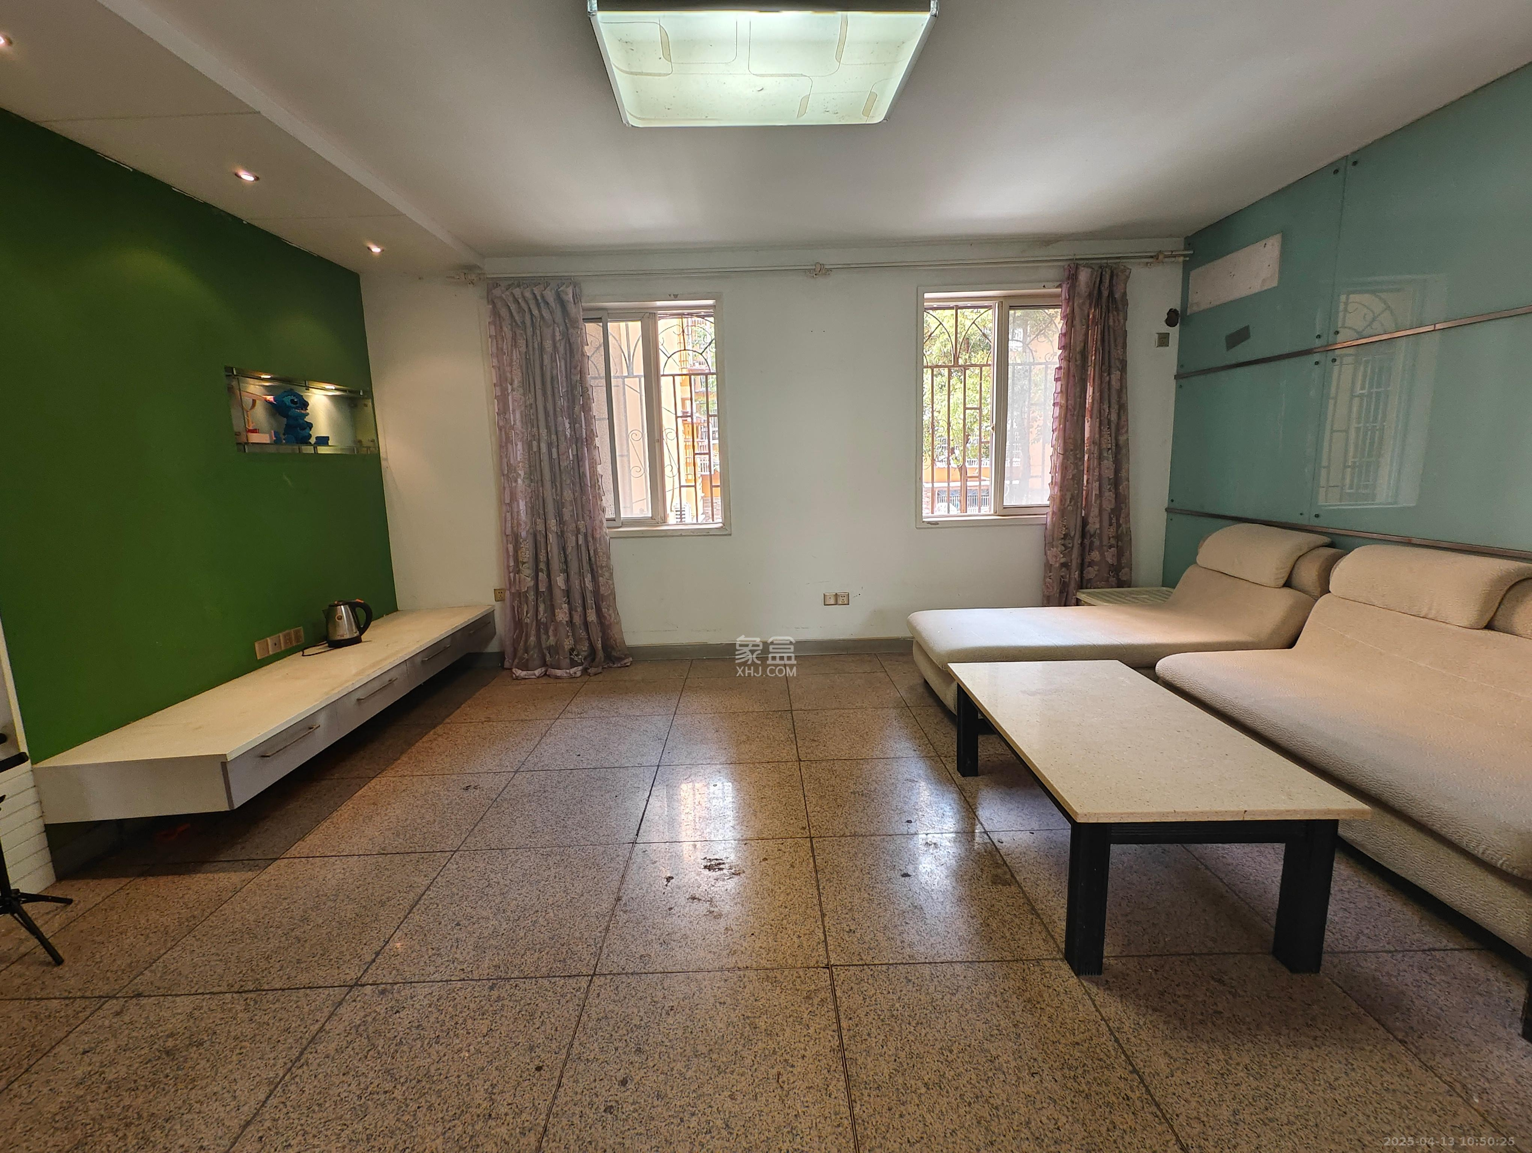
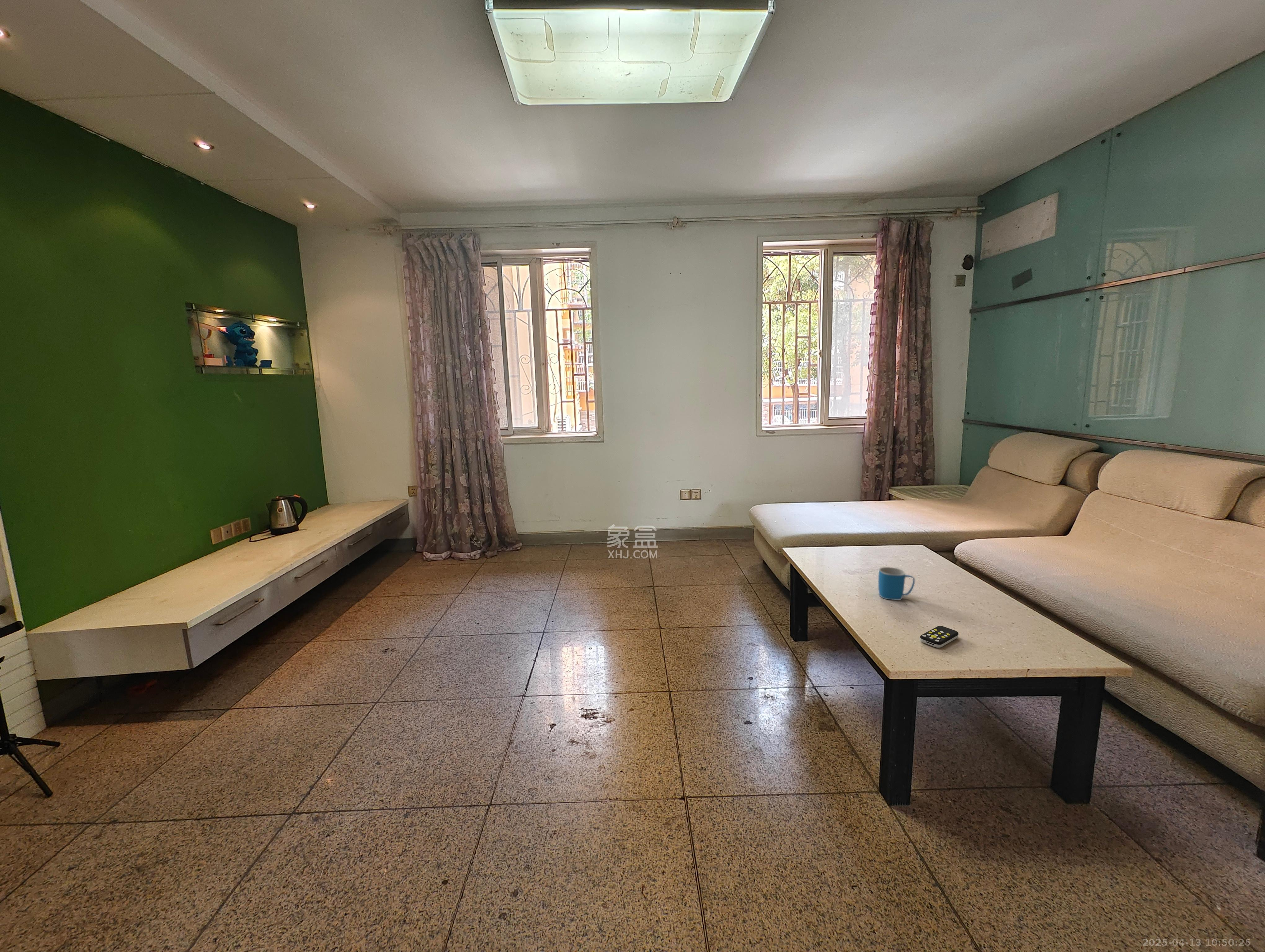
+ remote control (939, 636)
+ mug (896, 584)
